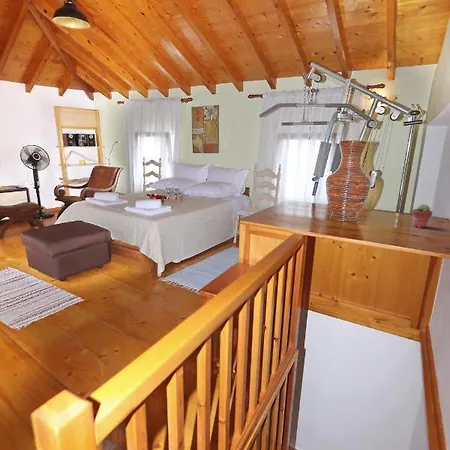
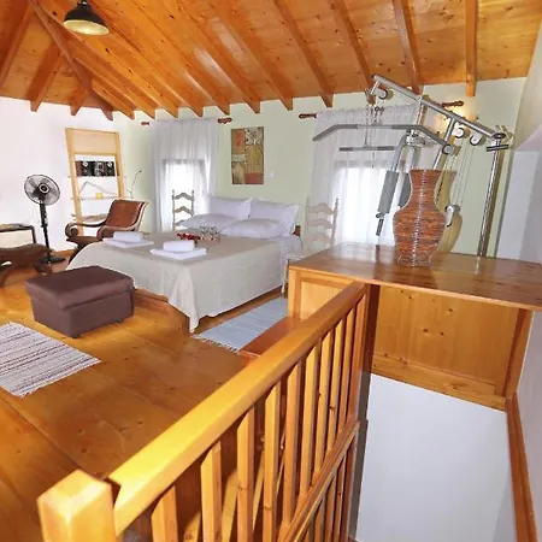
- potted succulent (421, 215)
